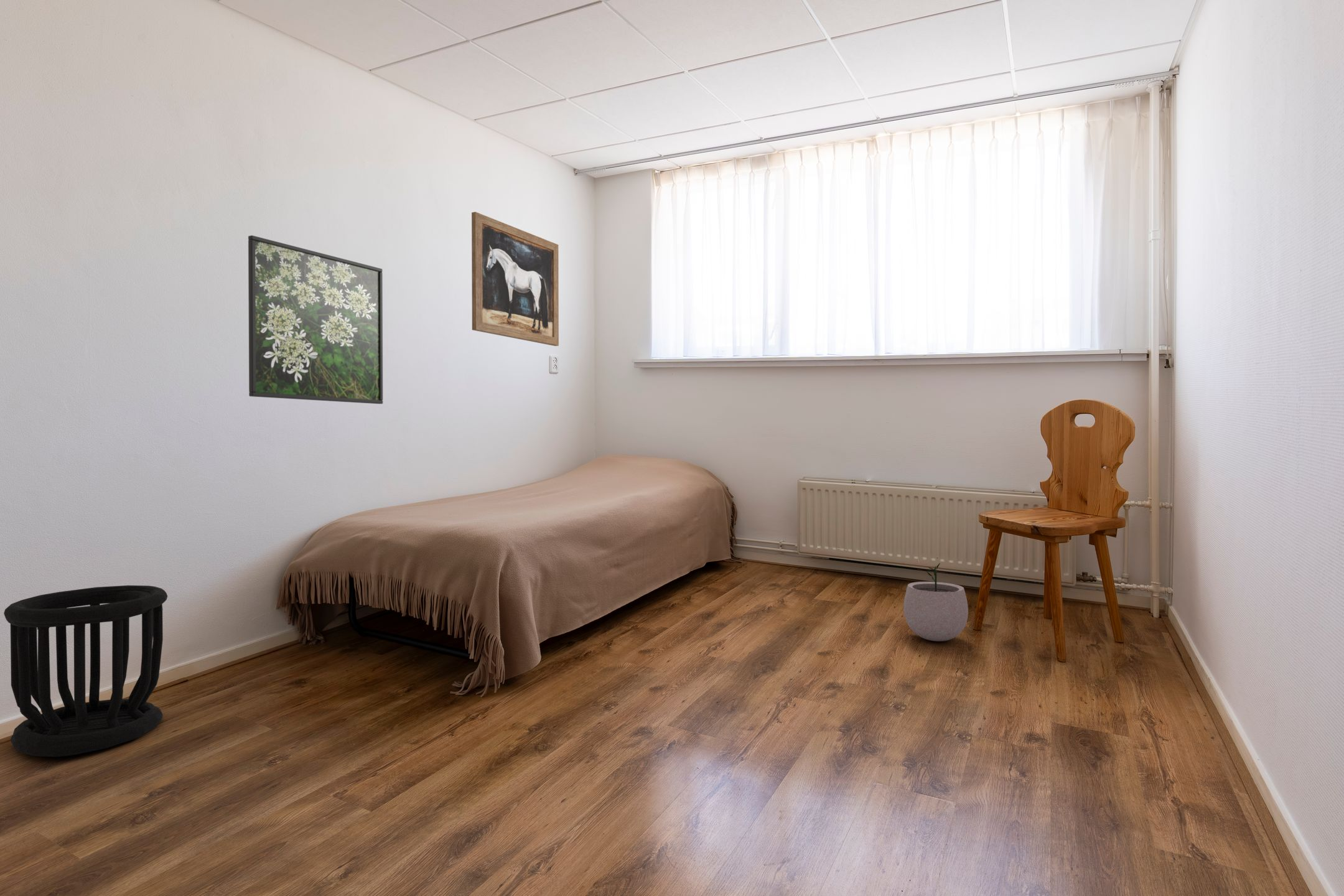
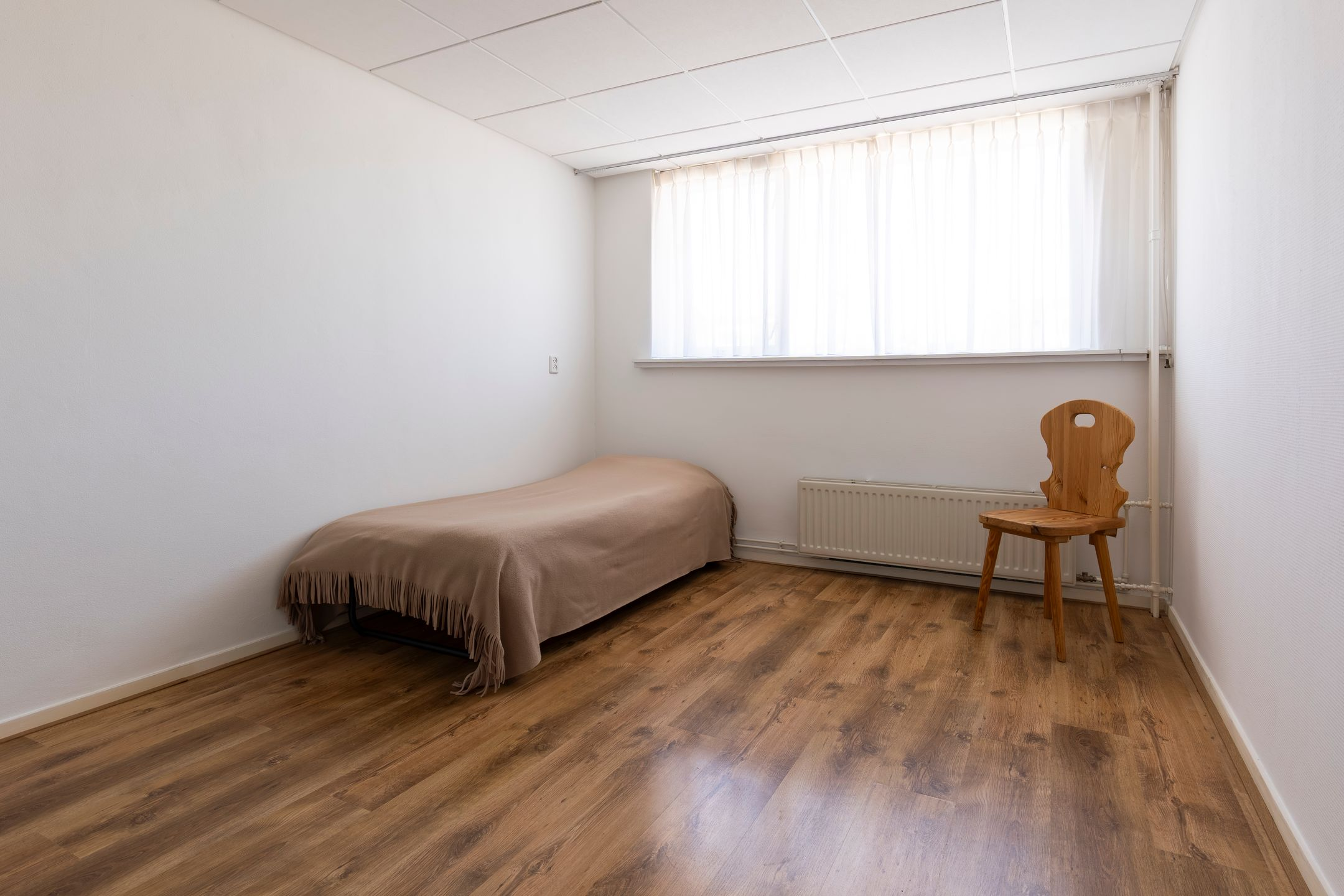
- wastebasket (90, 665)
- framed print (321, 327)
- plant pot (935, 601)
- wall art (518, 284)
